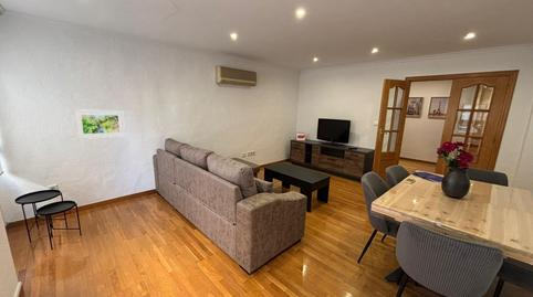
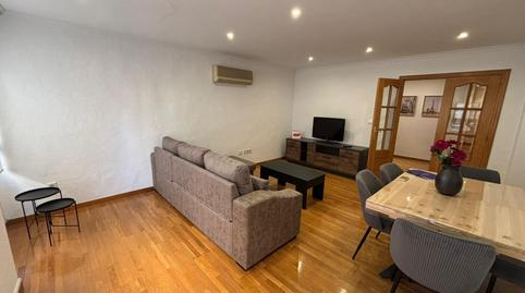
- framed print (101, 124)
